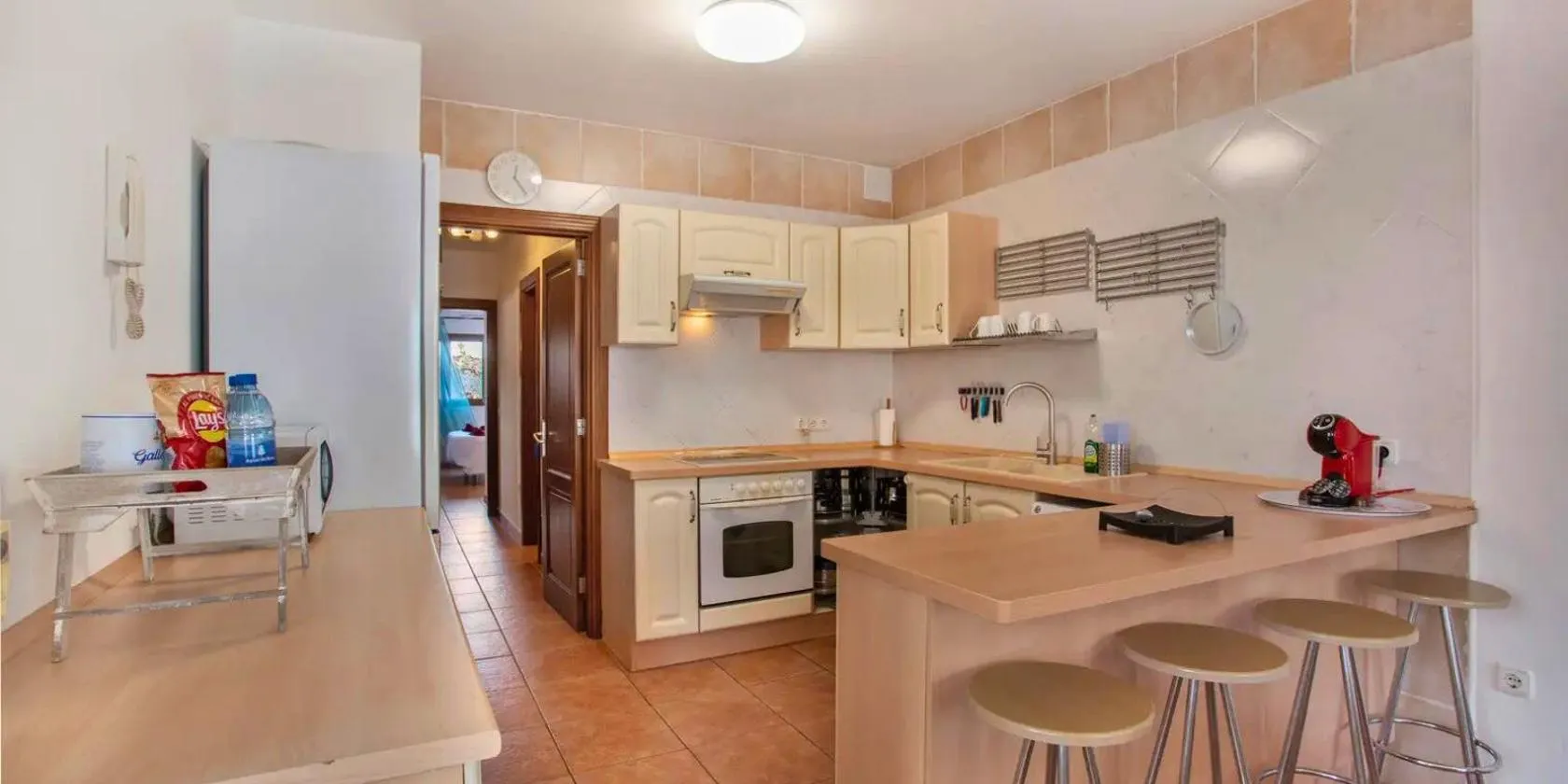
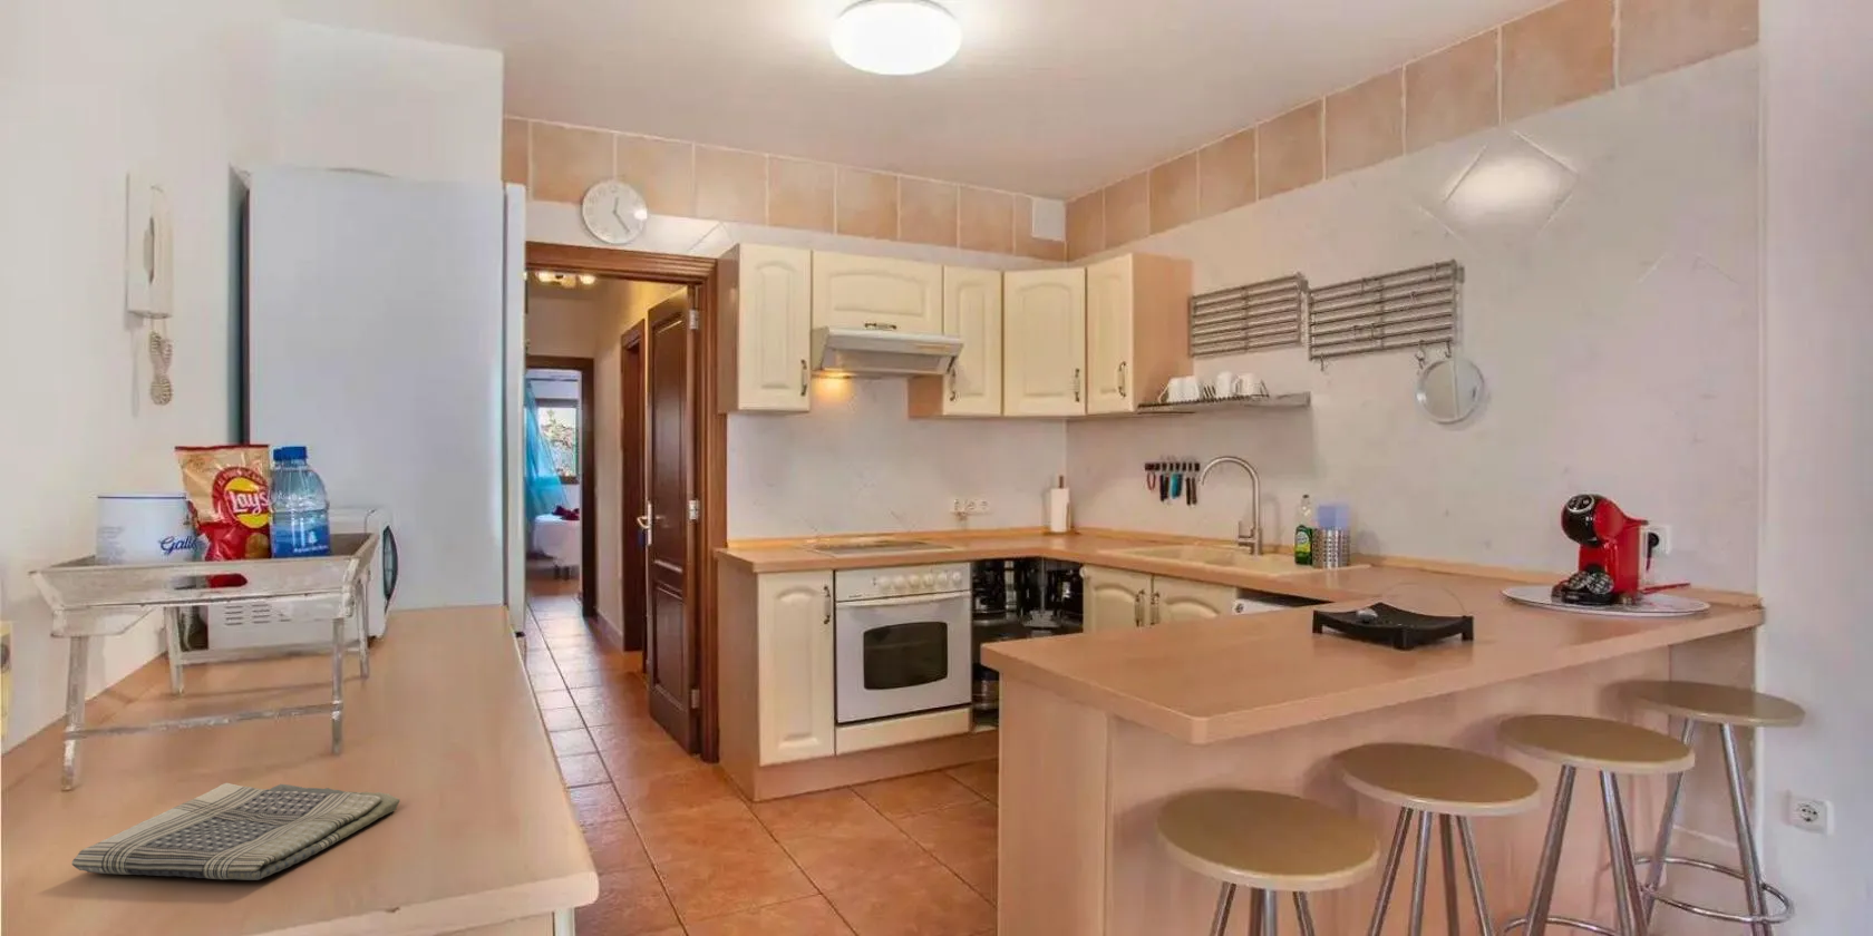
+ dish towel (252, 824)
